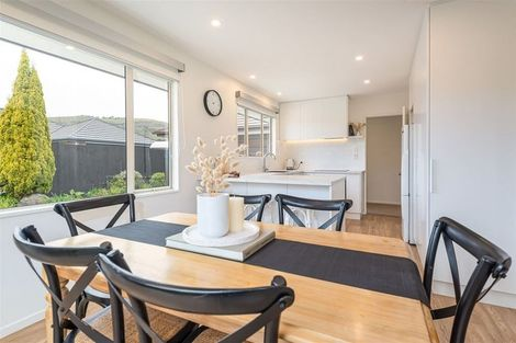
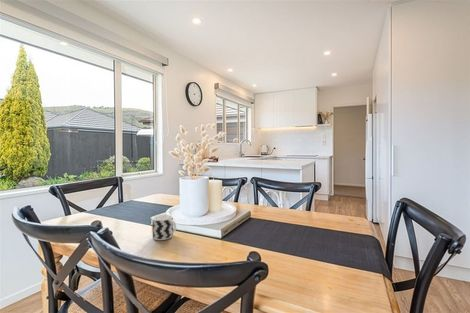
+ cup (165, 227)
